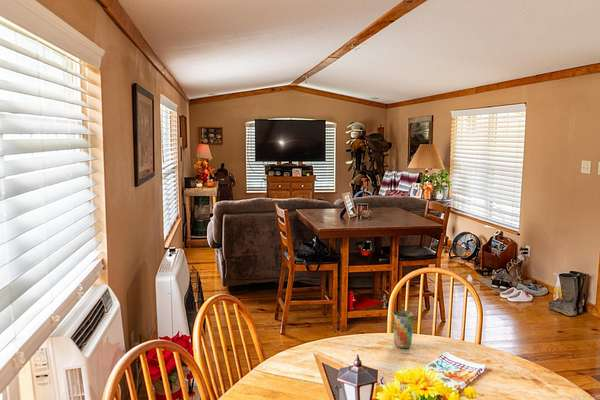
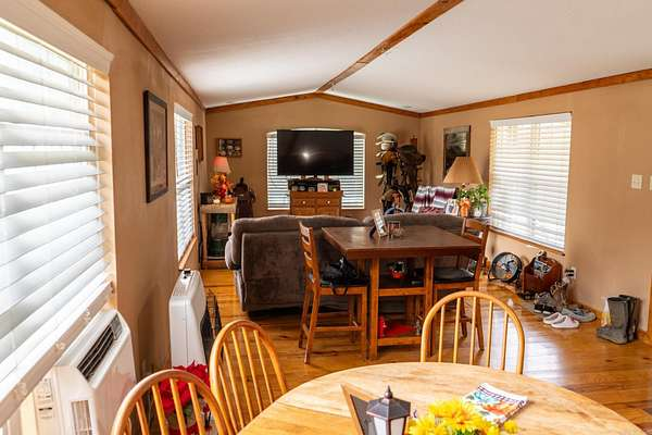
- cup (403, 329)
